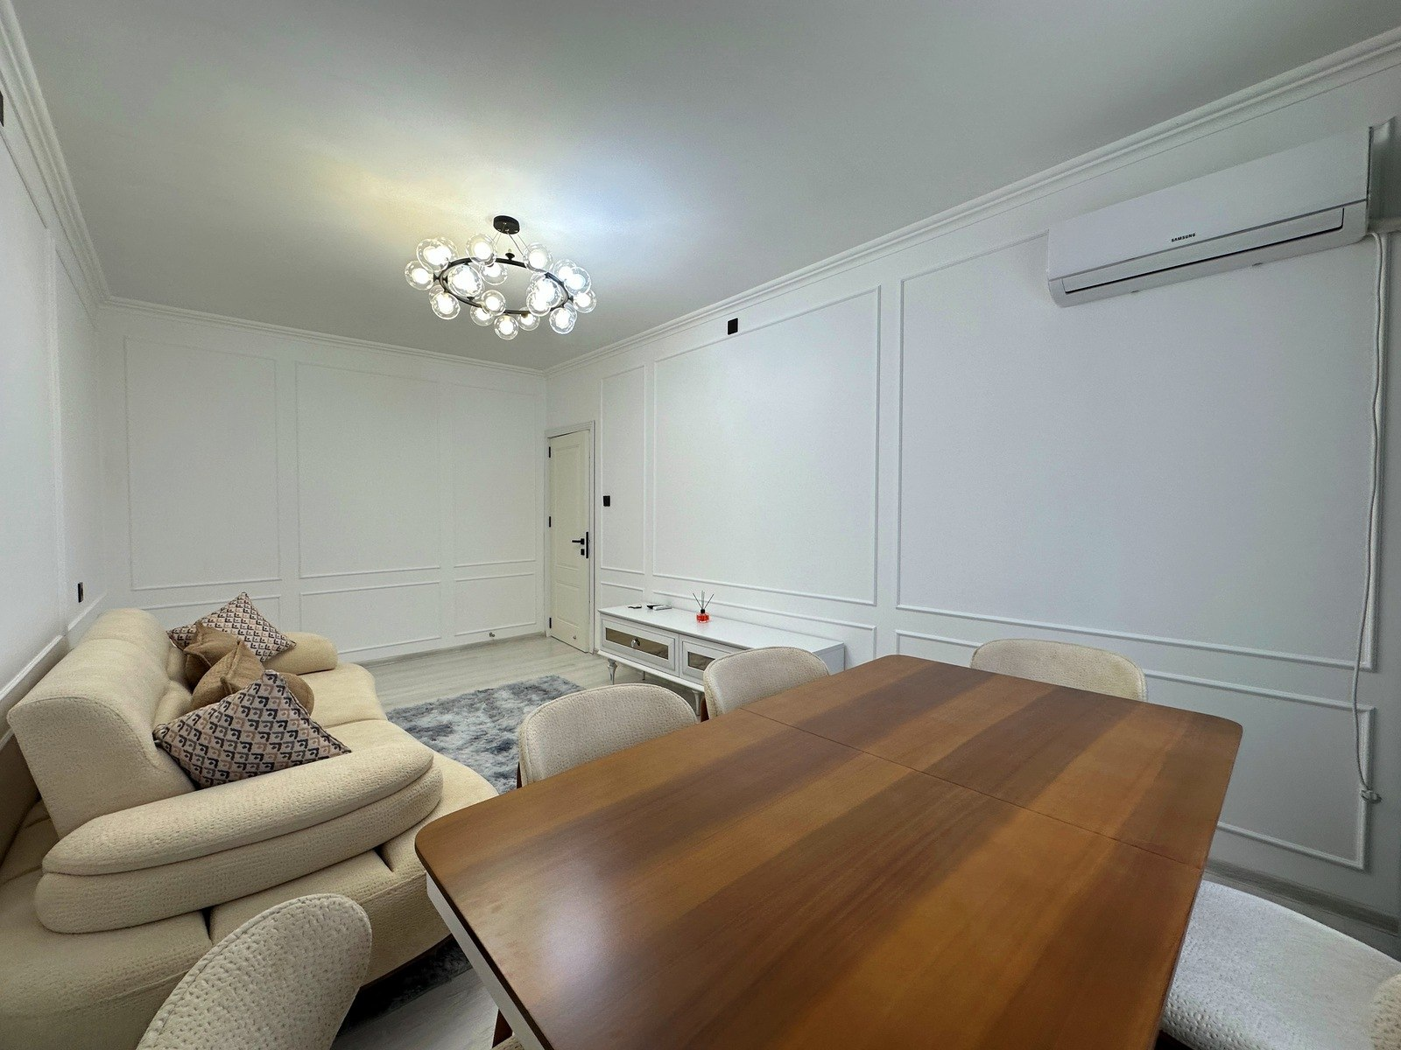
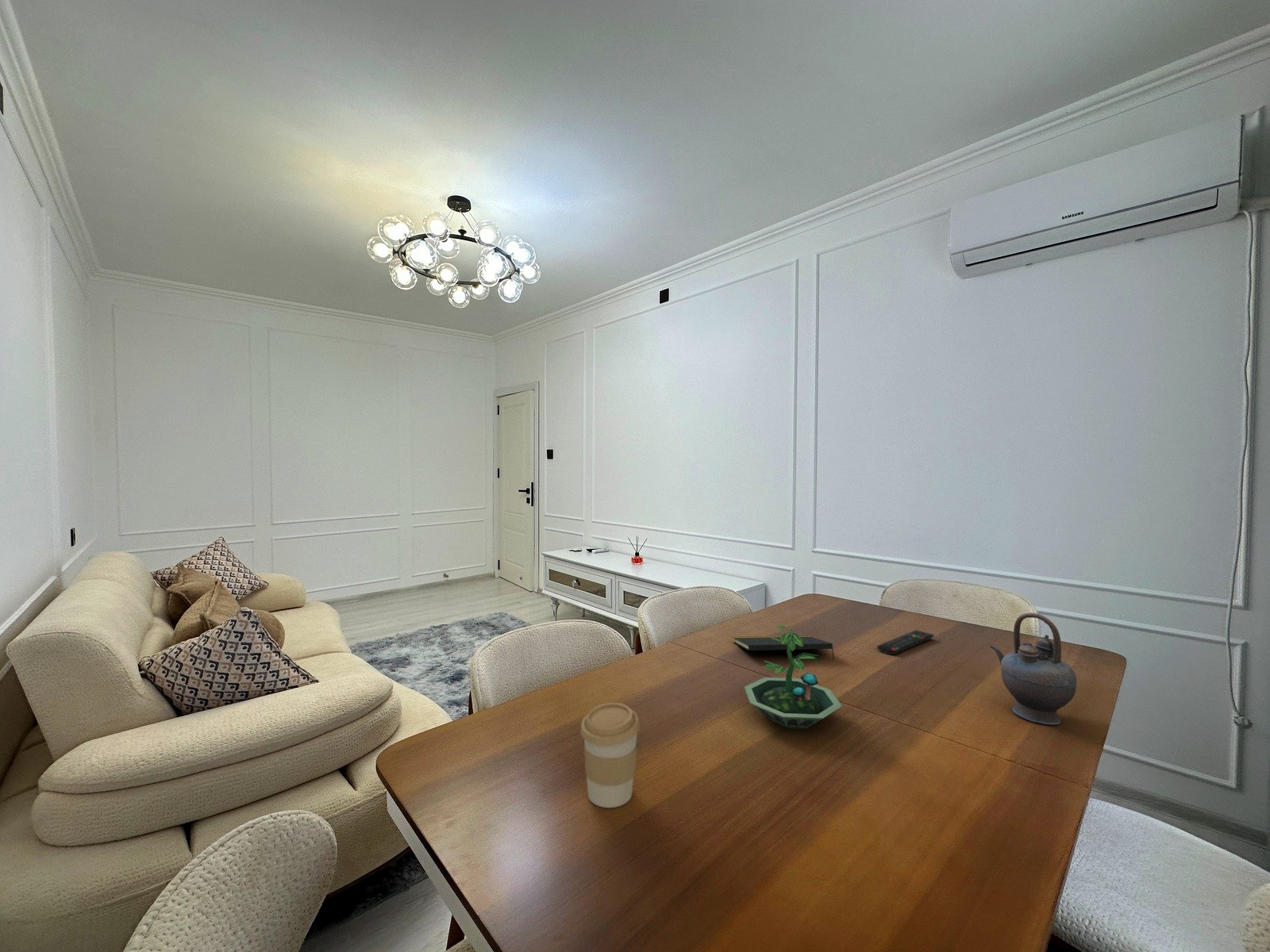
+ coffee cup (610, 752)
+ remote control (906, 642)
+ terrarium (791, 646)
+ notepad (779, 643)
+ teapot (1029, 662)
